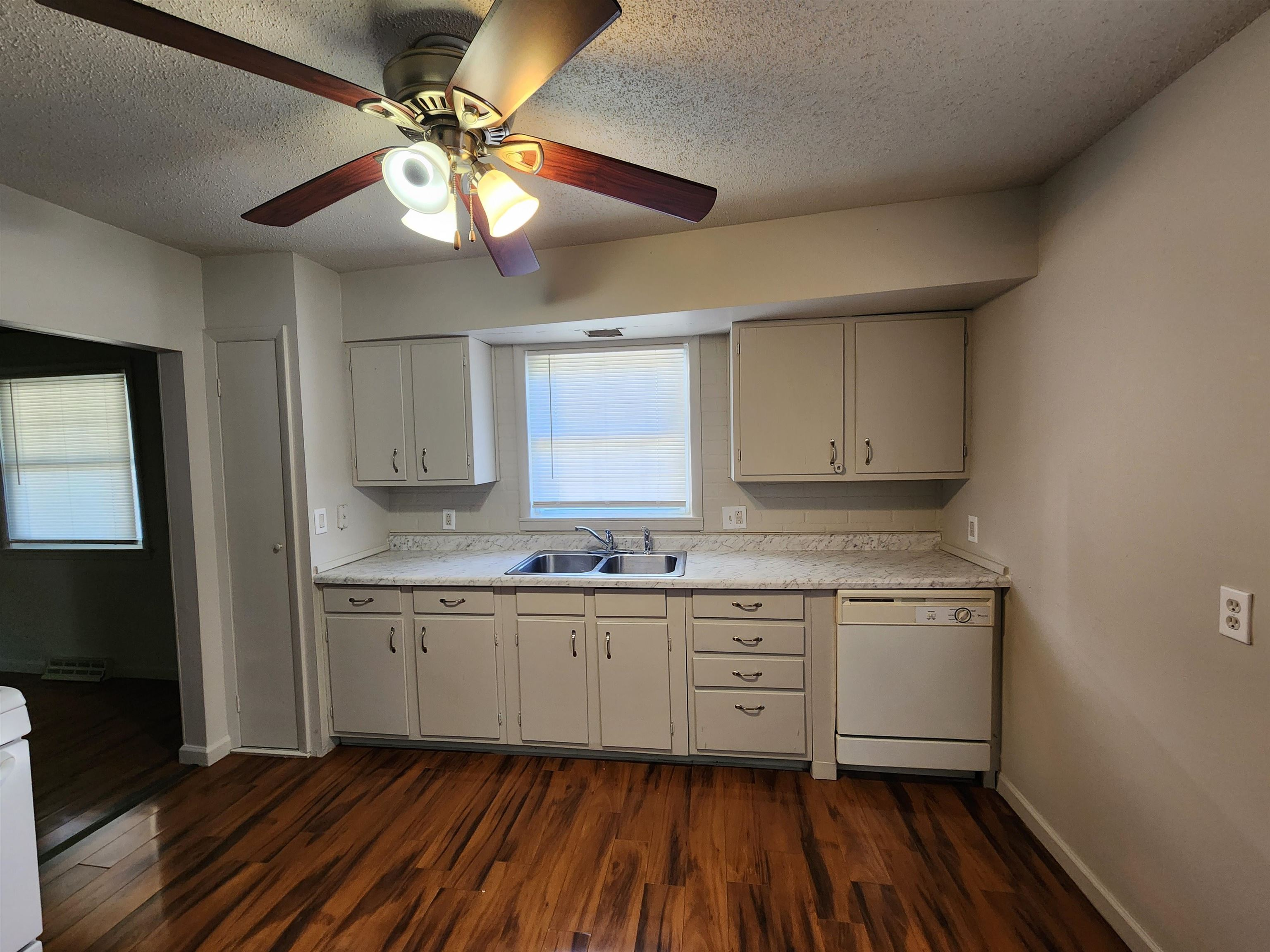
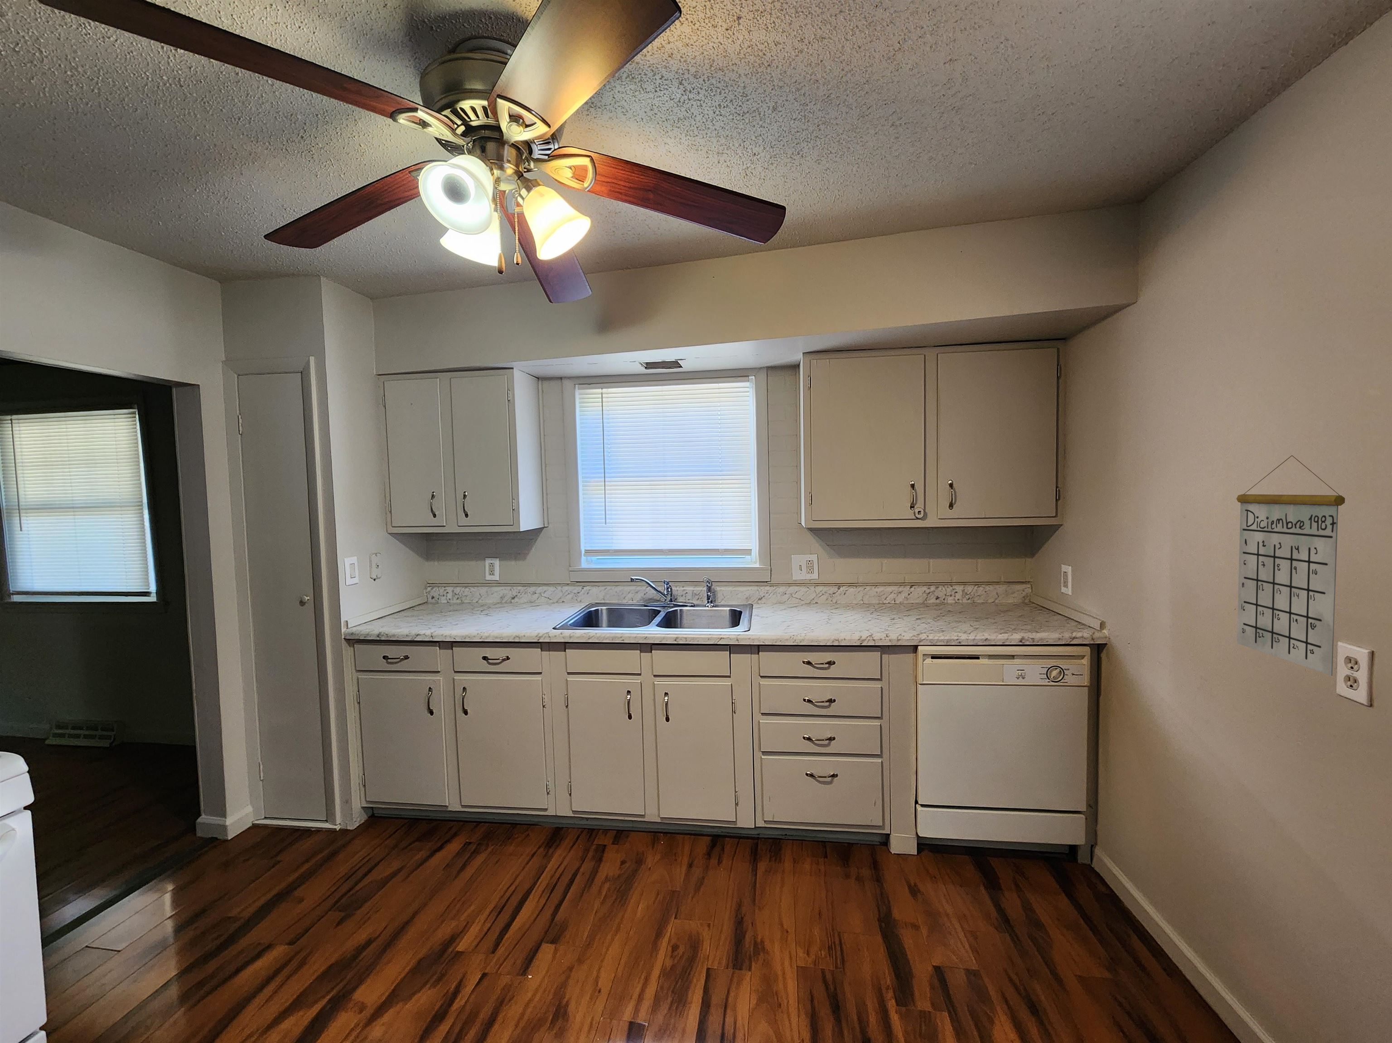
+ calendar (1283, 558)
